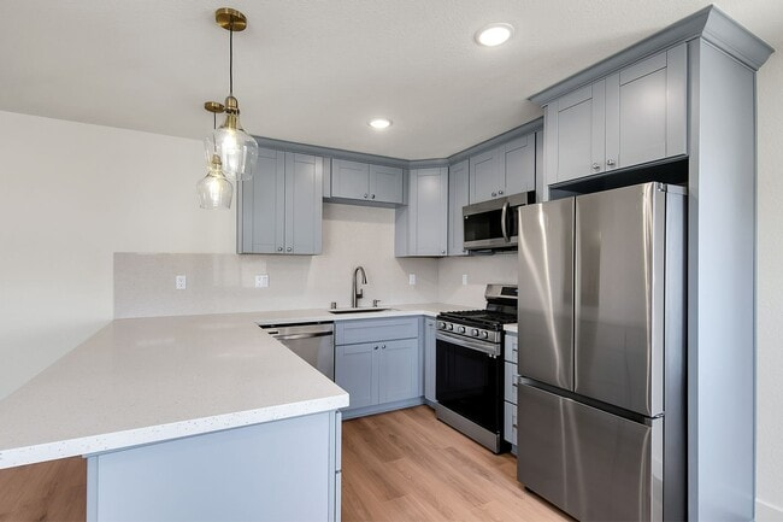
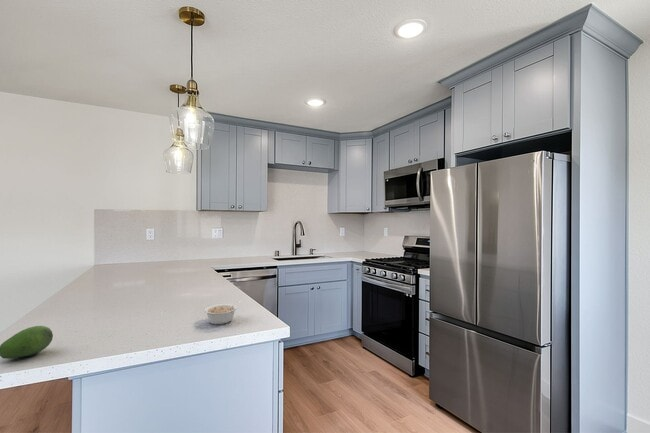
+ fruit (27, 341)
+ legume (221, 312)
